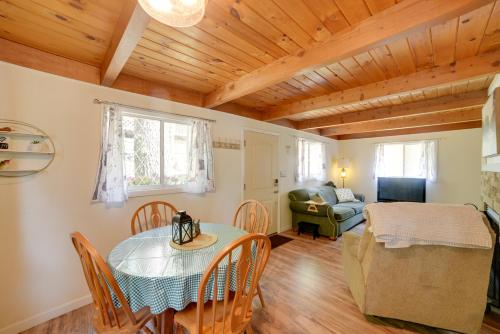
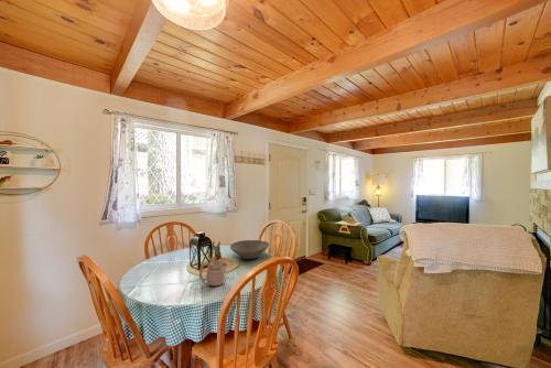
+ teapot (214, 271)
+ bowl (249, 250)
